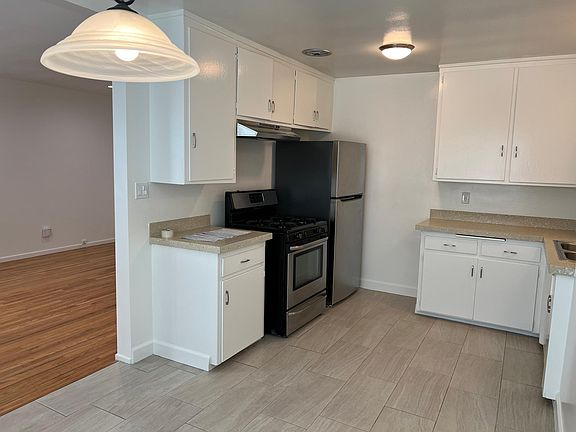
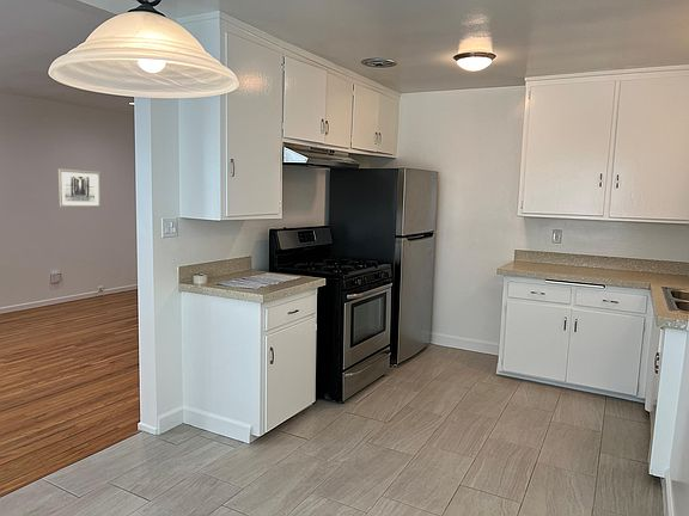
+ wall art (80, 189)
